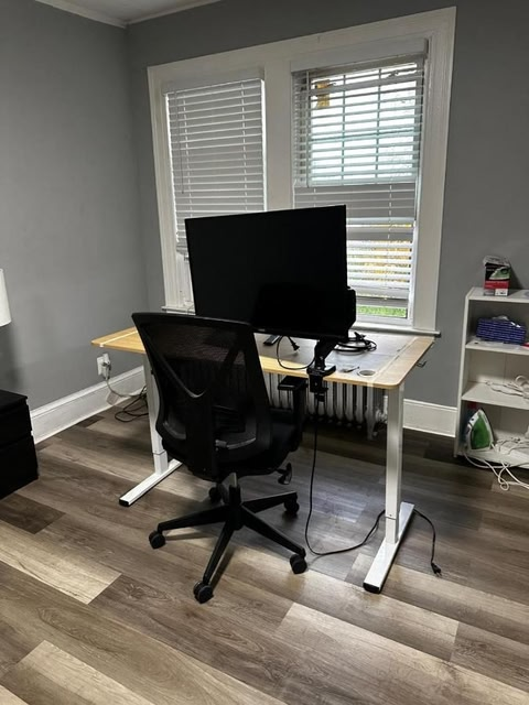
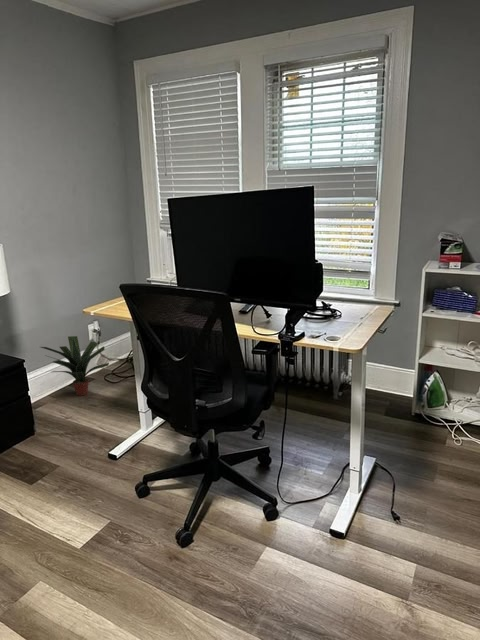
+ potted plant (74, 366)
